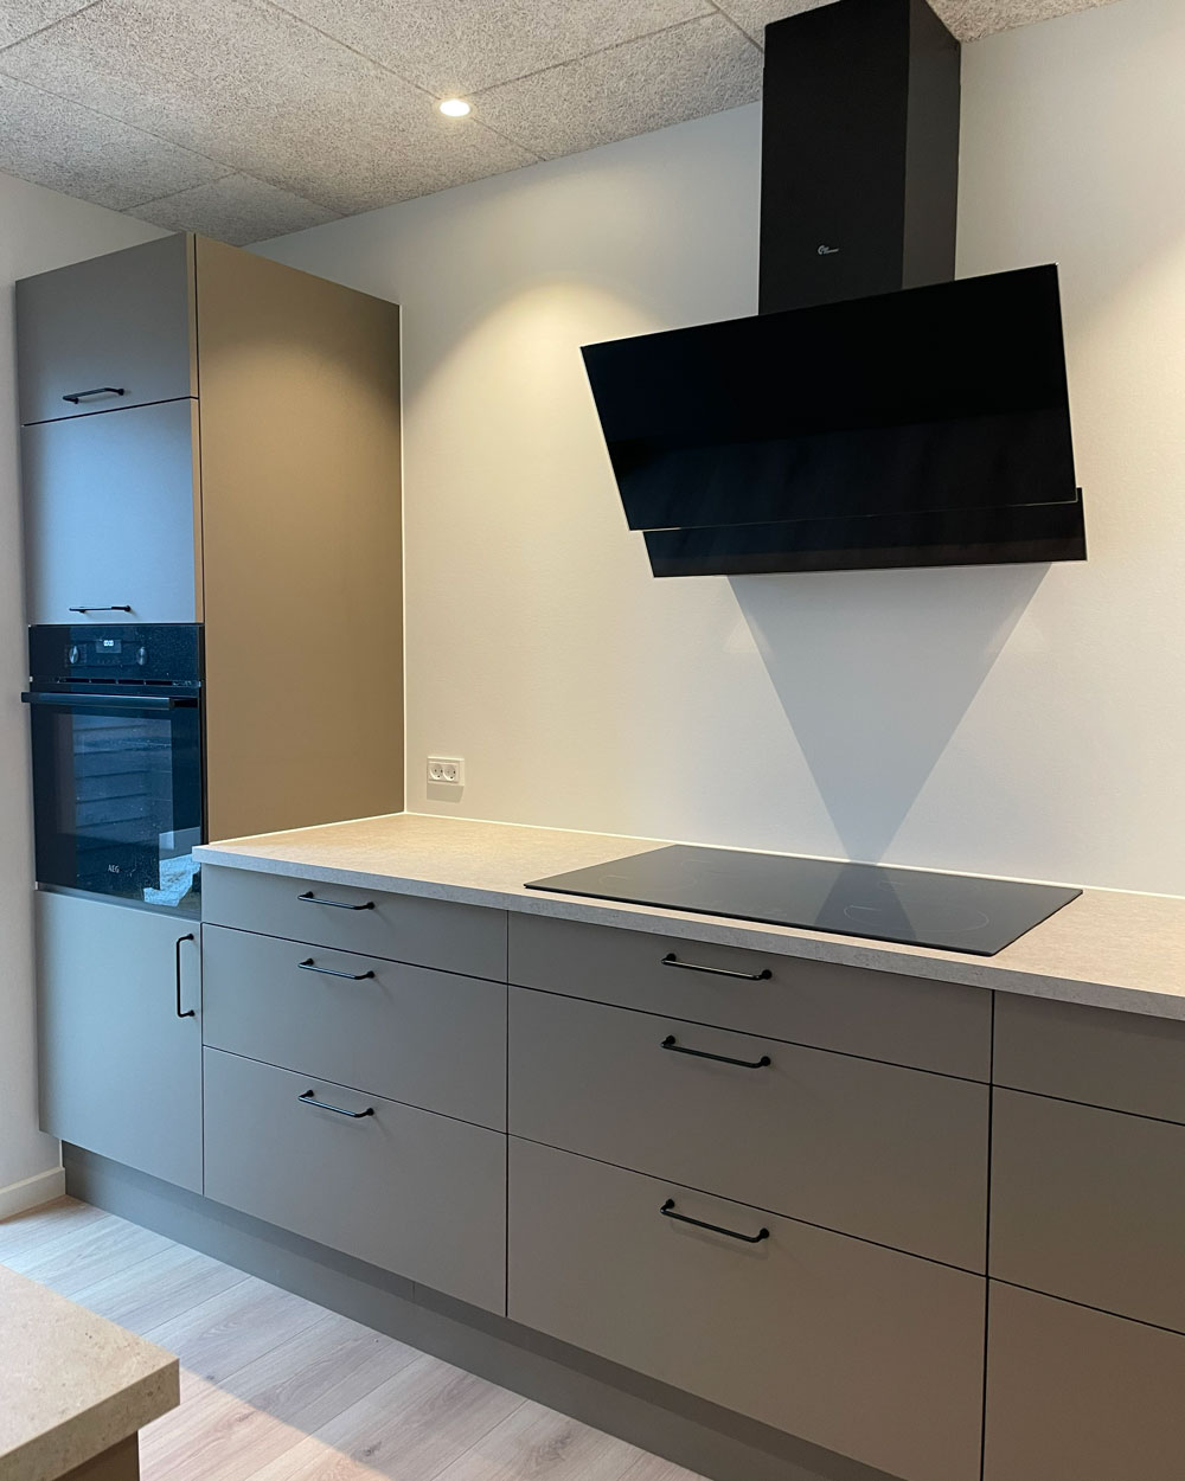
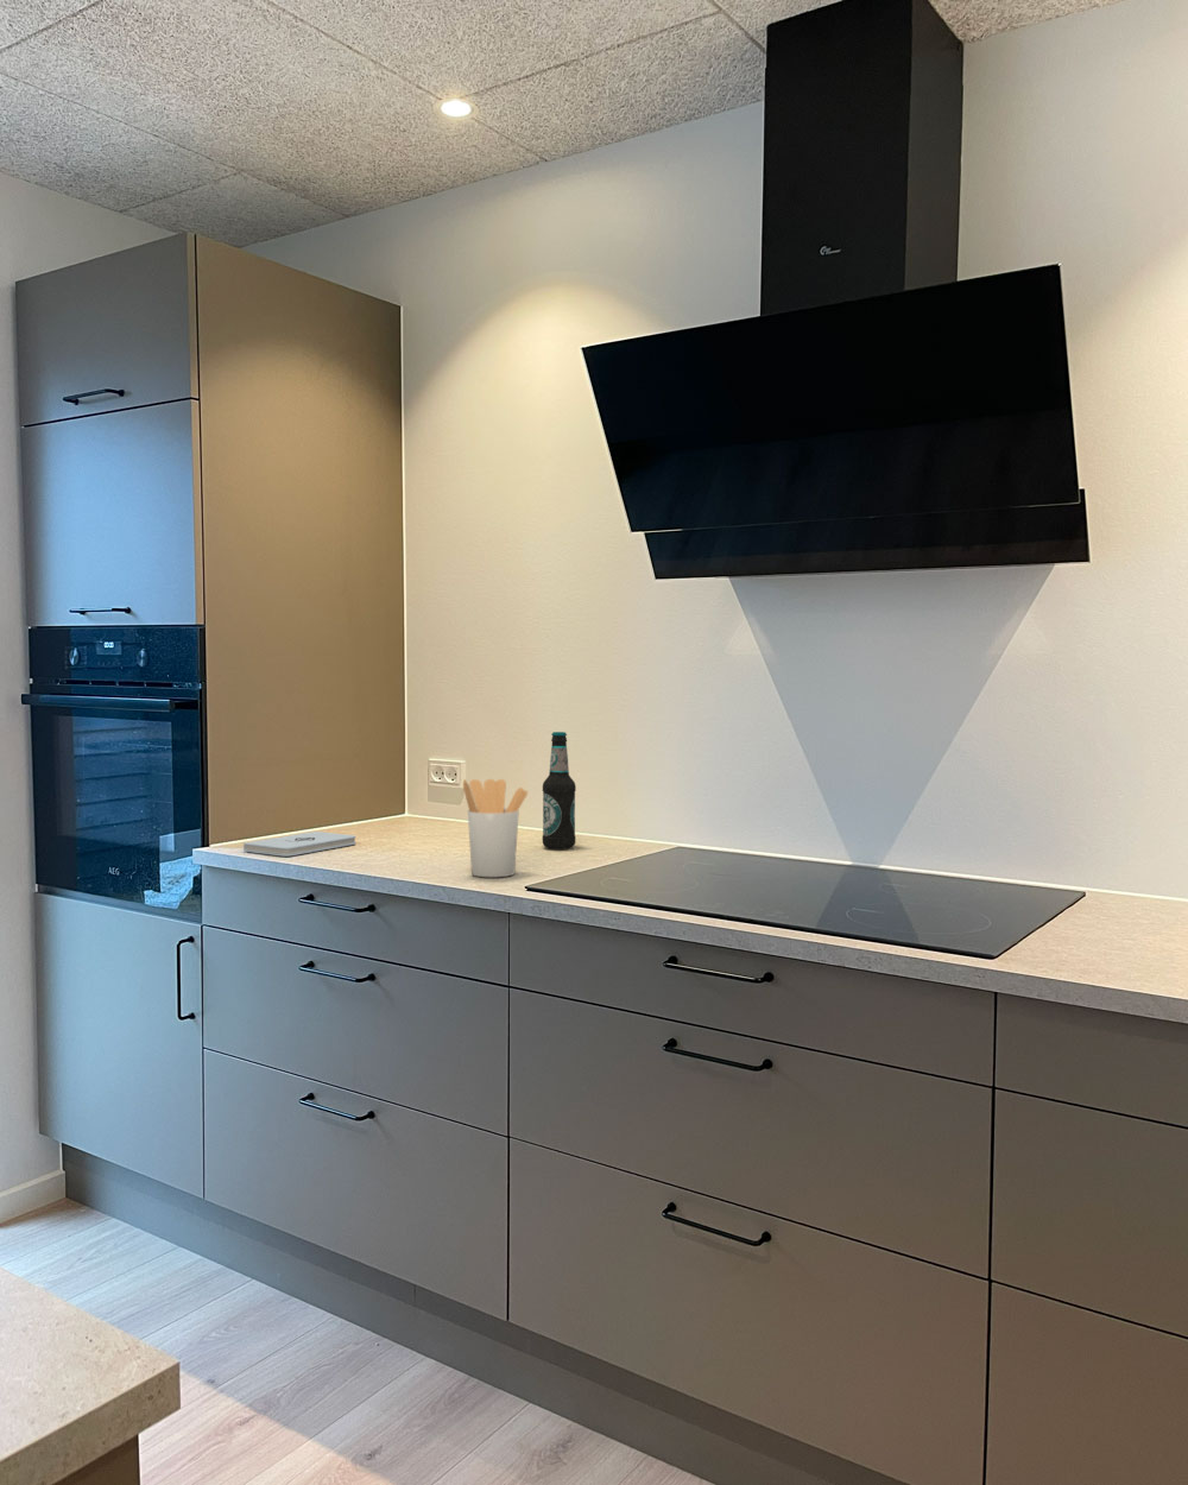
+ bottle (559, 789)
+ utensil holder (491, 824)
+ notepad (302, 843)
